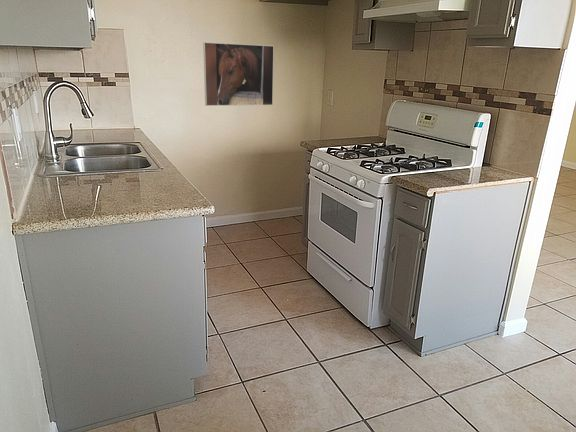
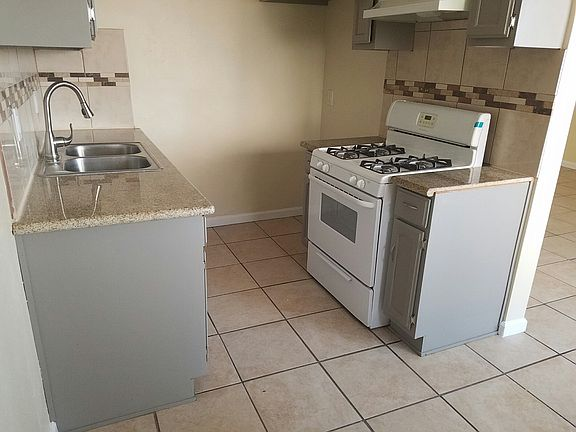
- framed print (239, 75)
